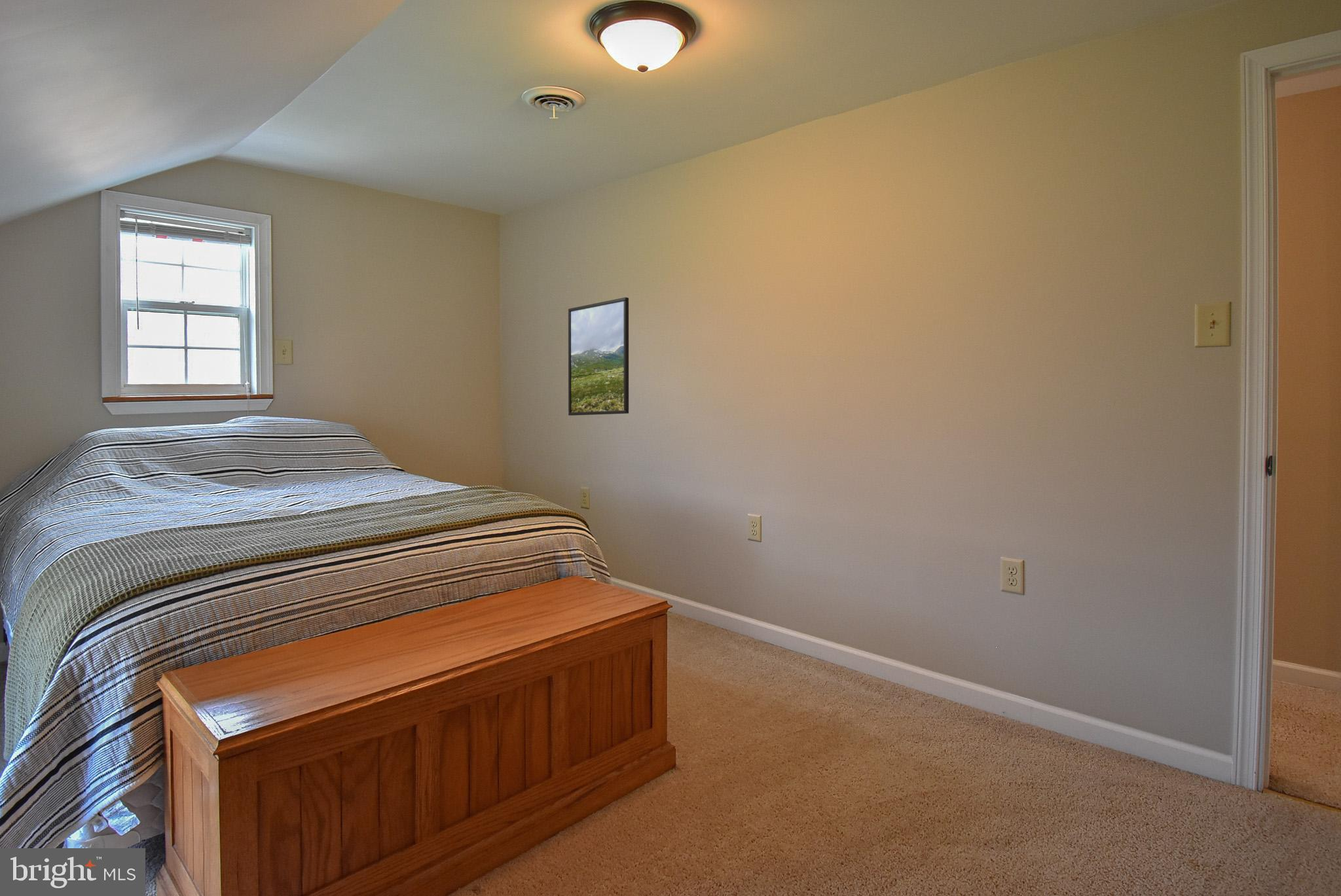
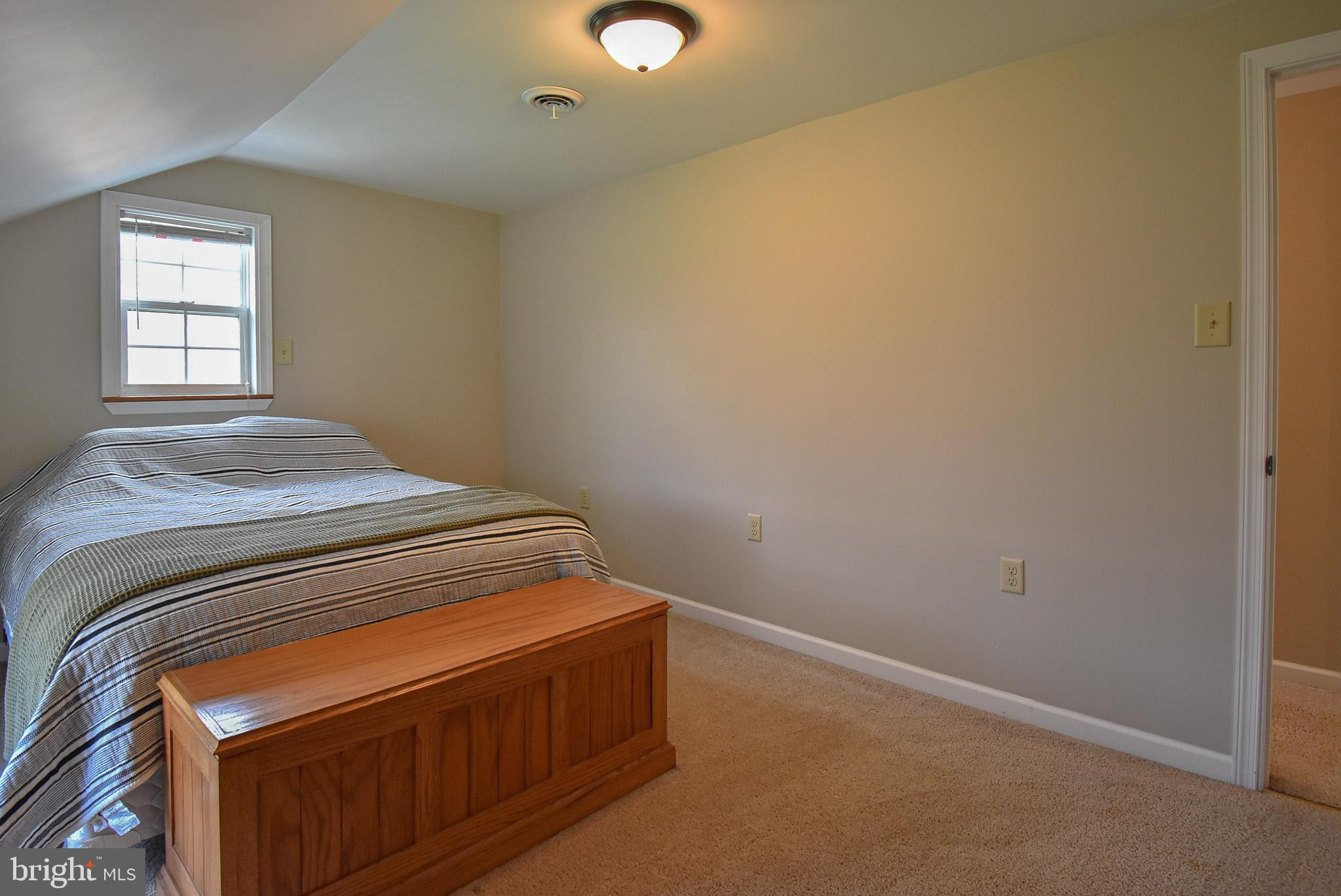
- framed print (597, 359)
